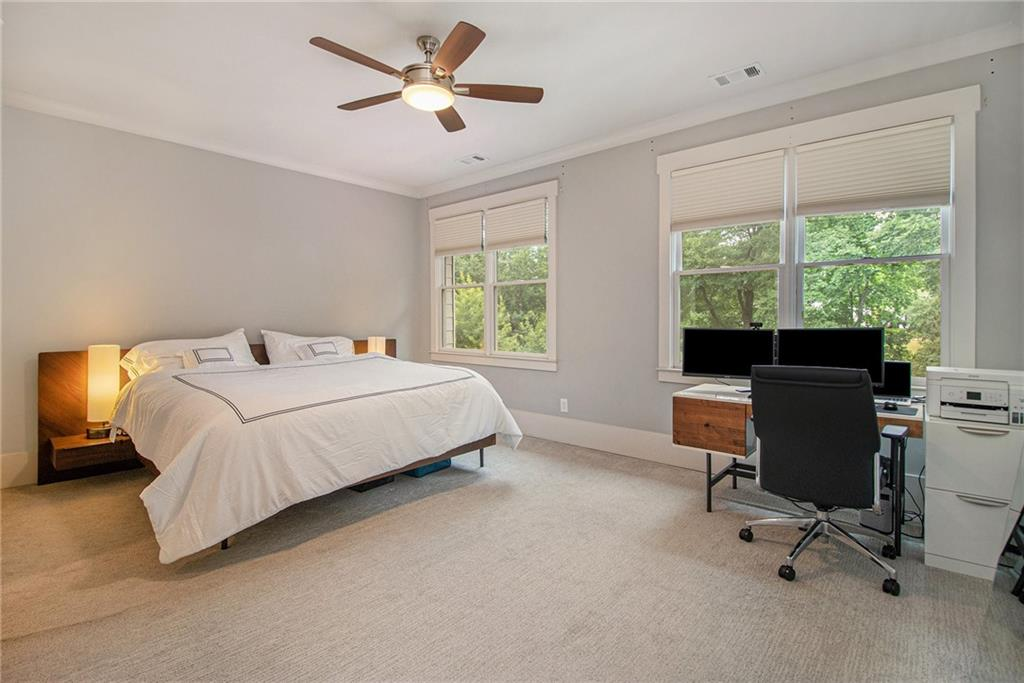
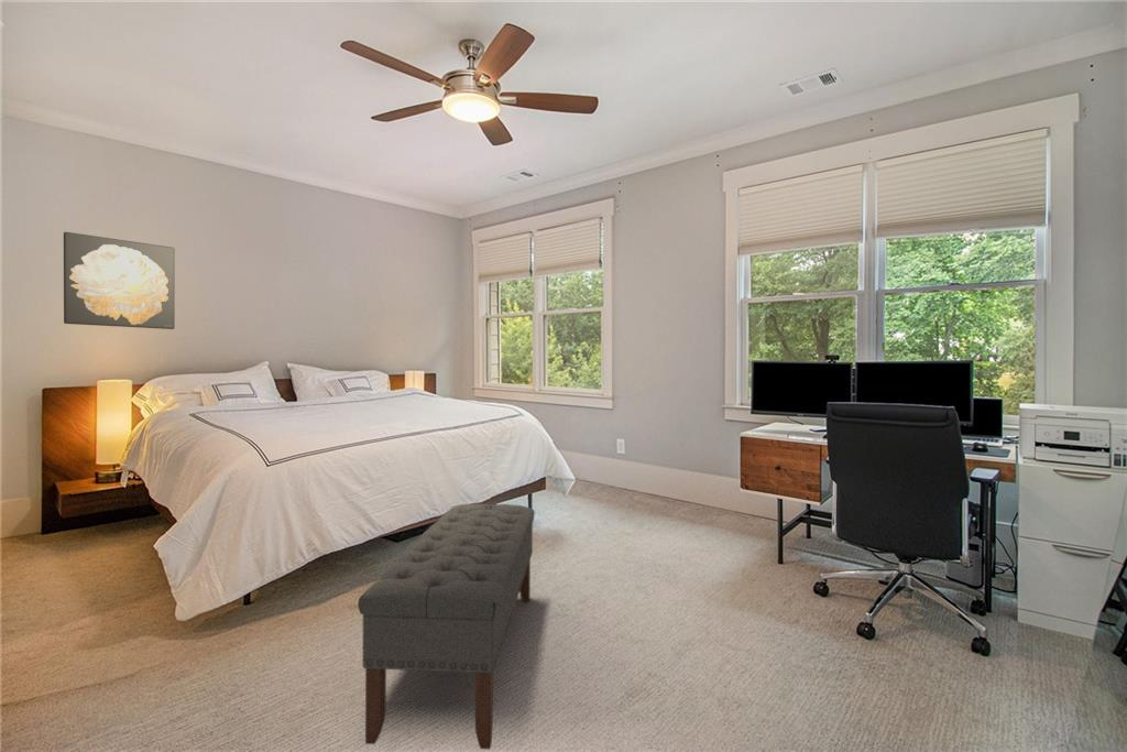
+ wall art (121, 283)
+ bench (467, 595)
